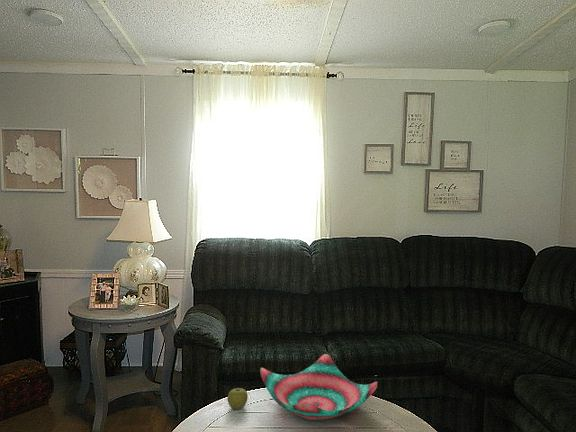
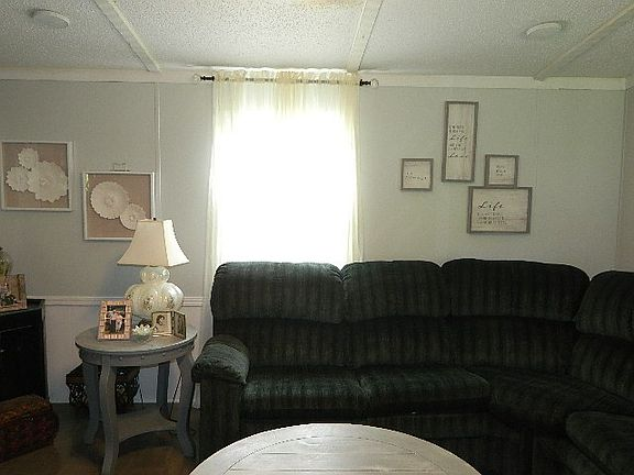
- apple (237, 398)
- decorative bowl (316, 391)
